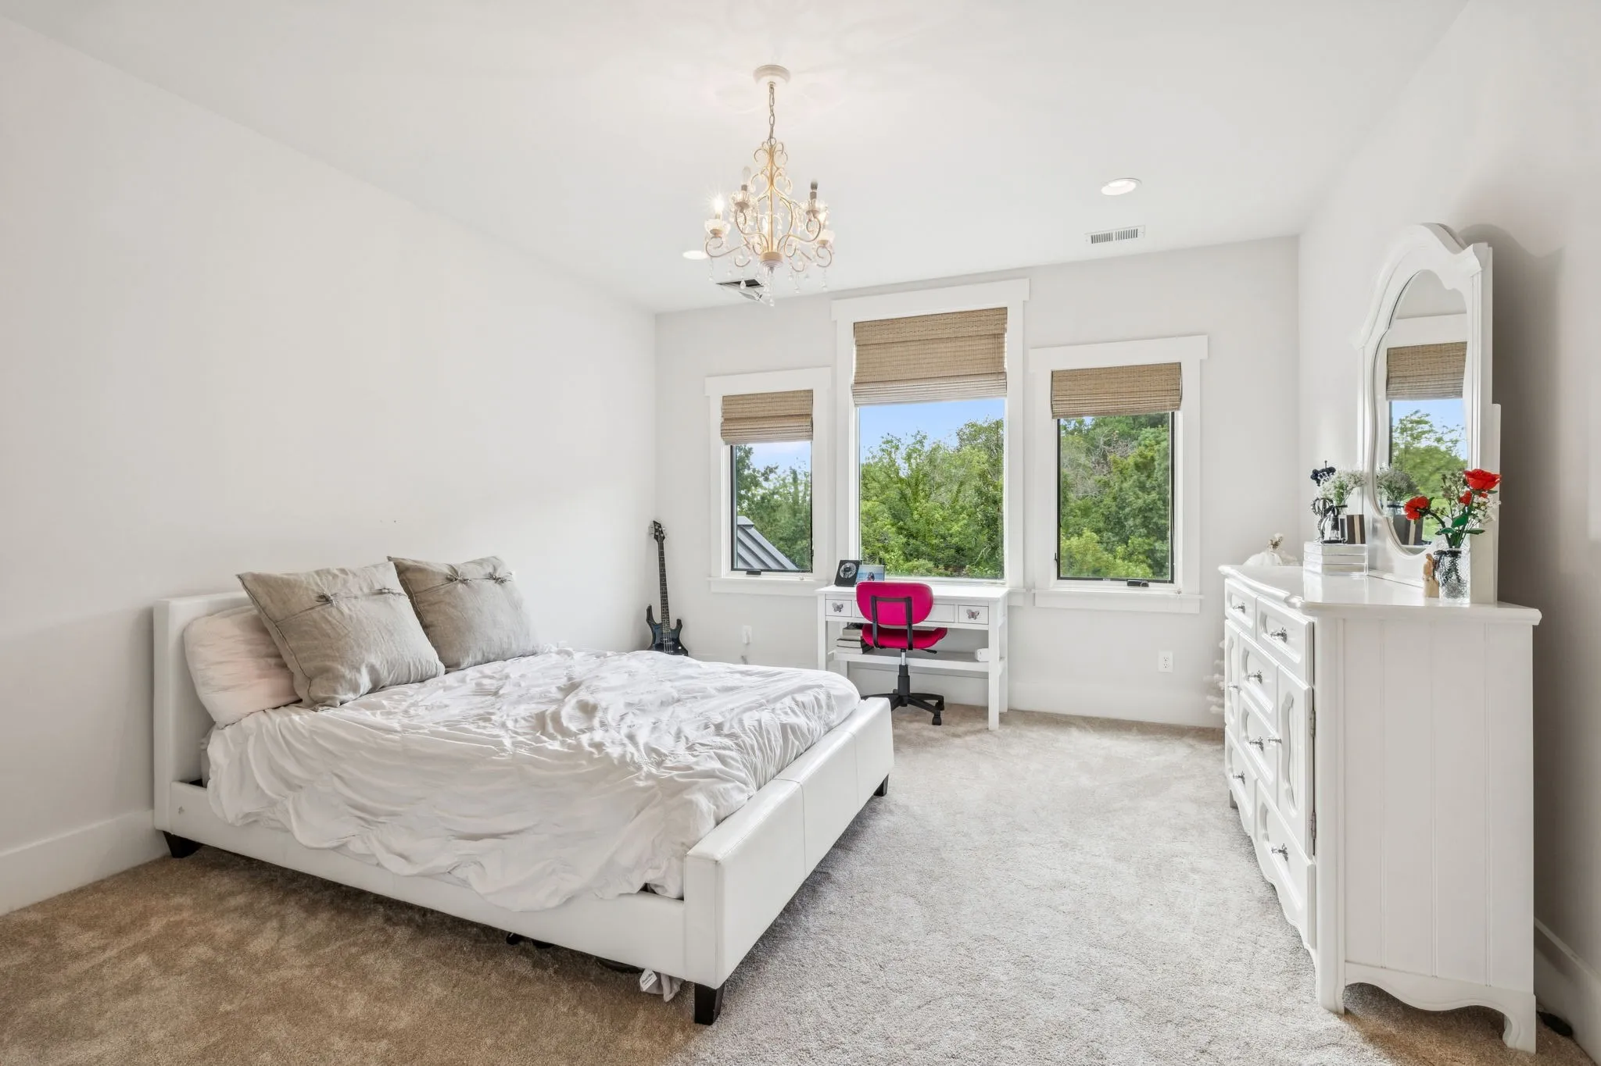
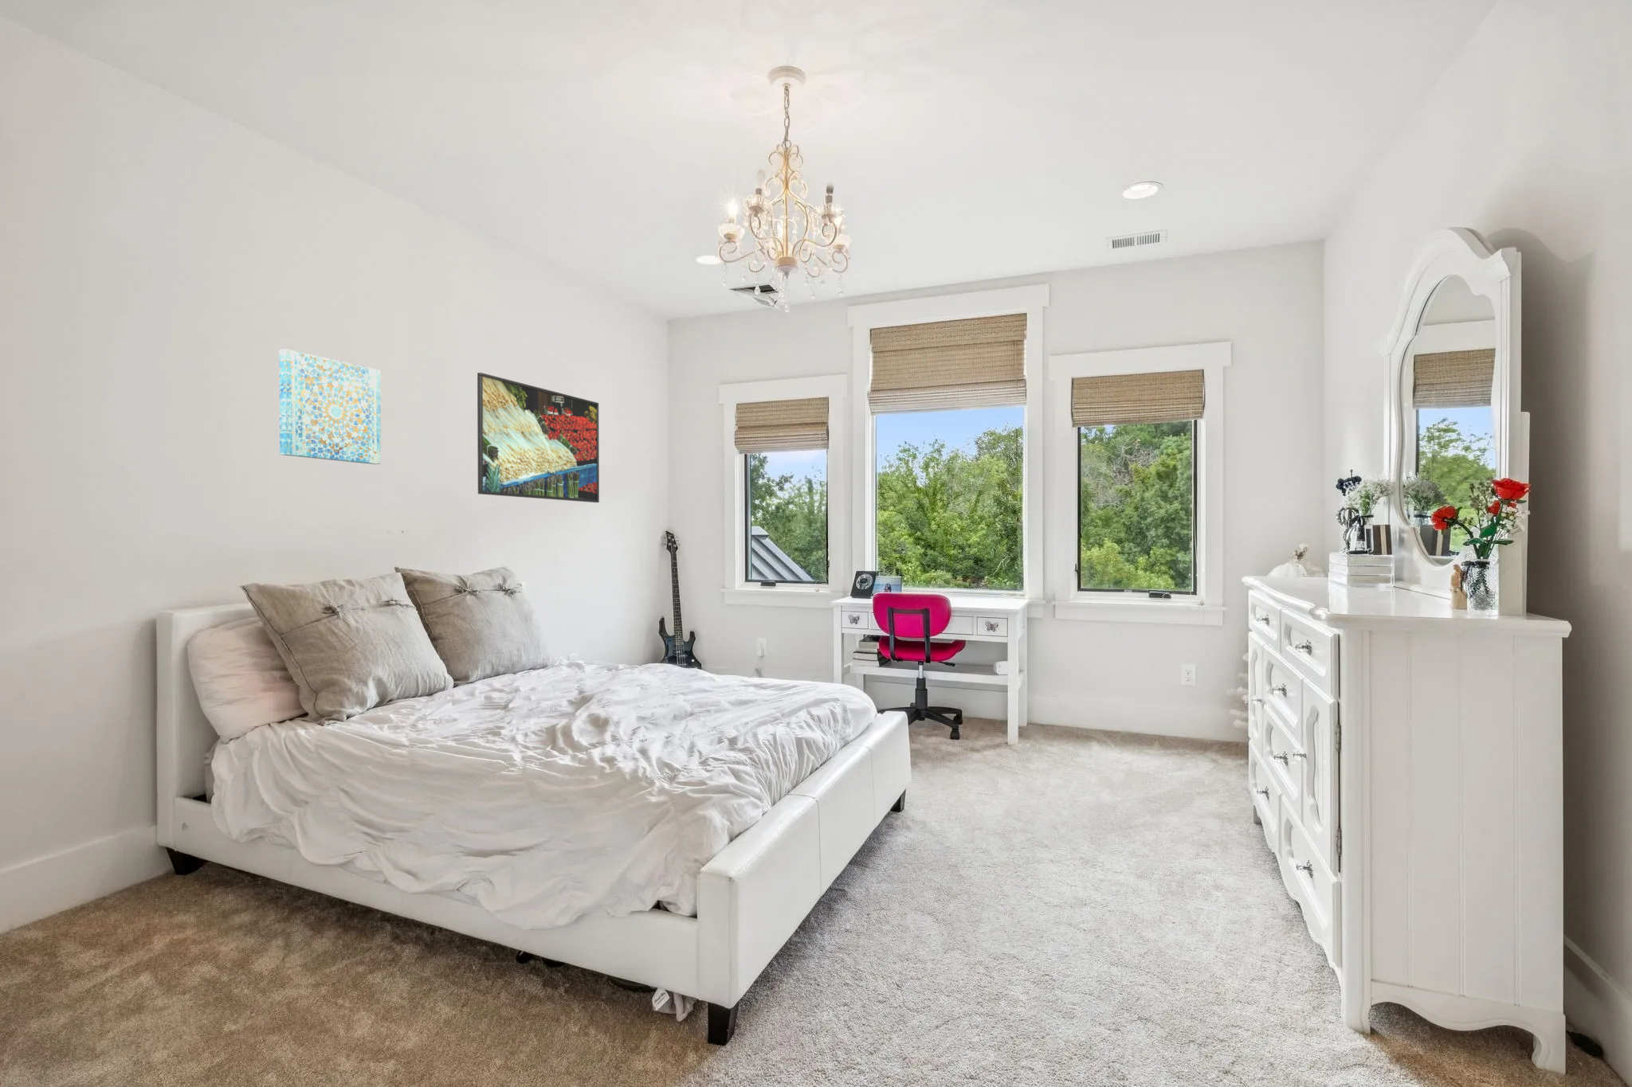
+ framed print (544, 444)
+ wall art (332, 410)
